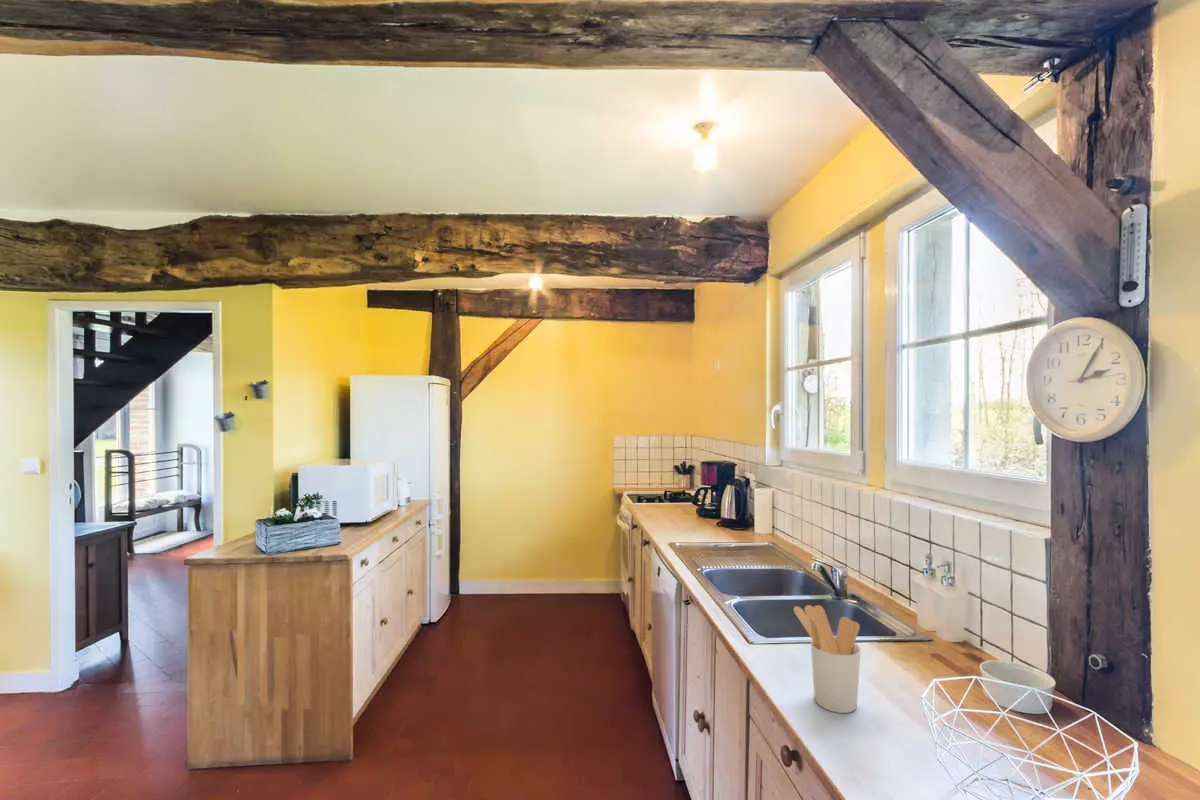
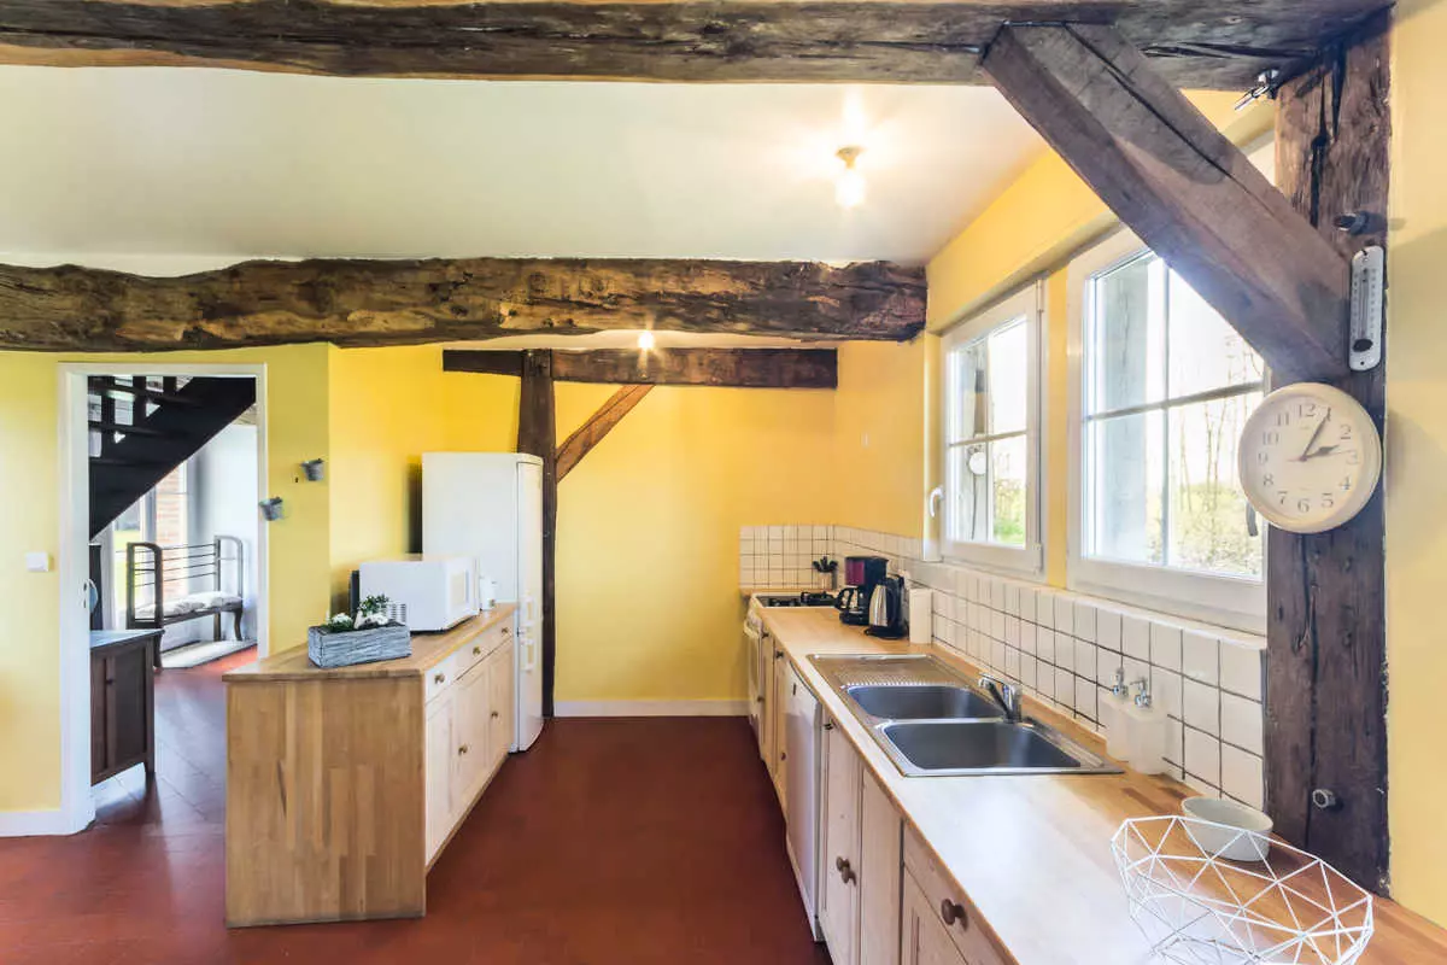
- utensil holder (826, 654)
